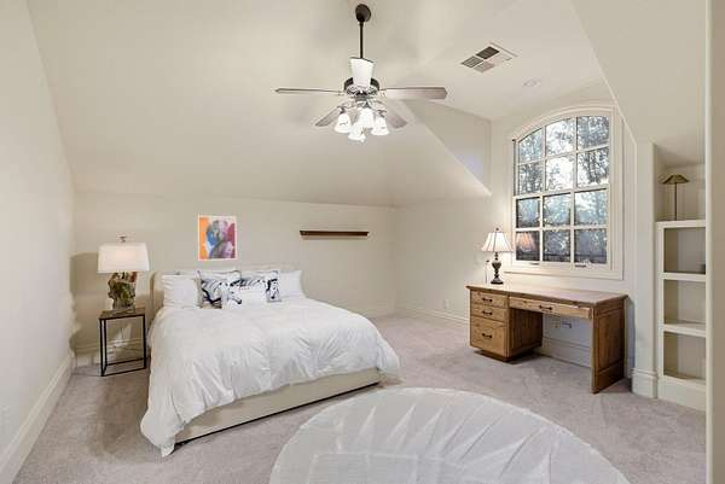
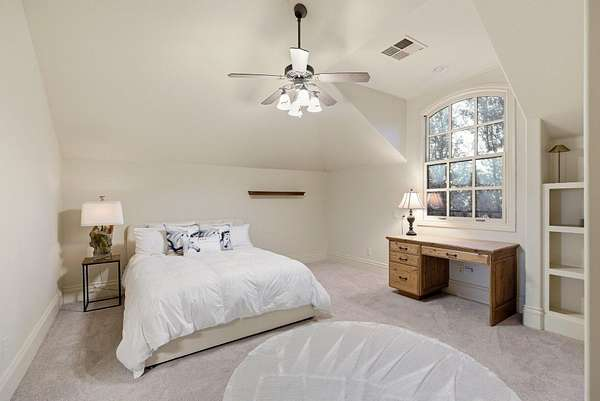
- wall art (218, 238)
